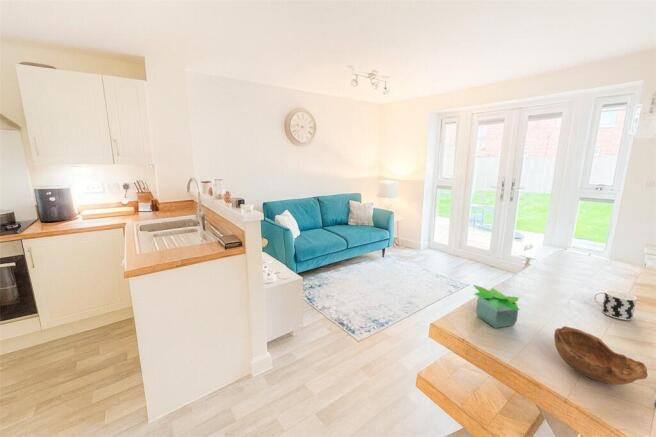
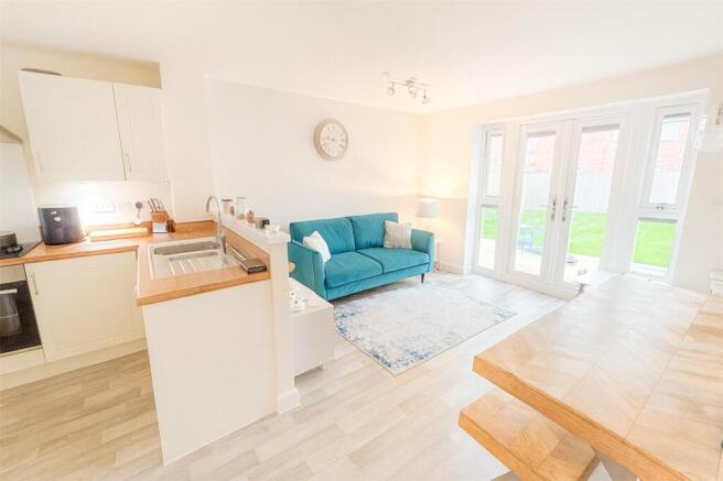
- cup (613, 303)
- potted plant (495, 305)
- bowl (595, 360)
